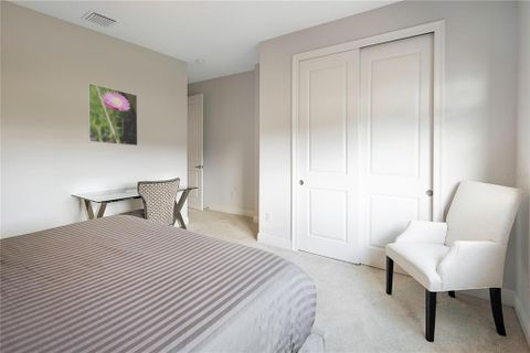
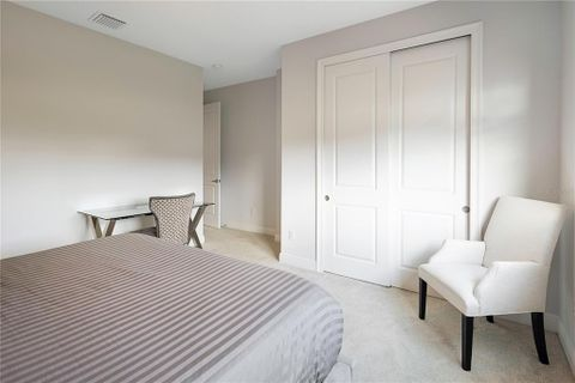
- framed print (114, 116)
